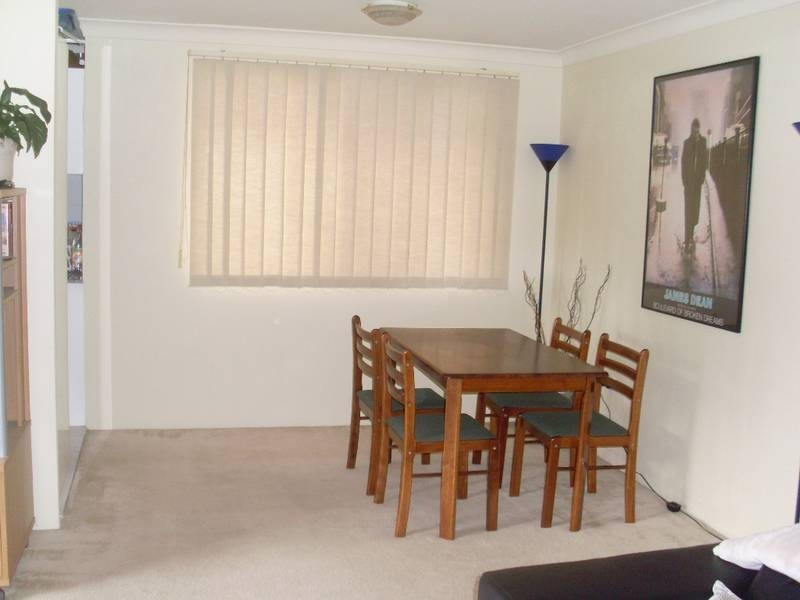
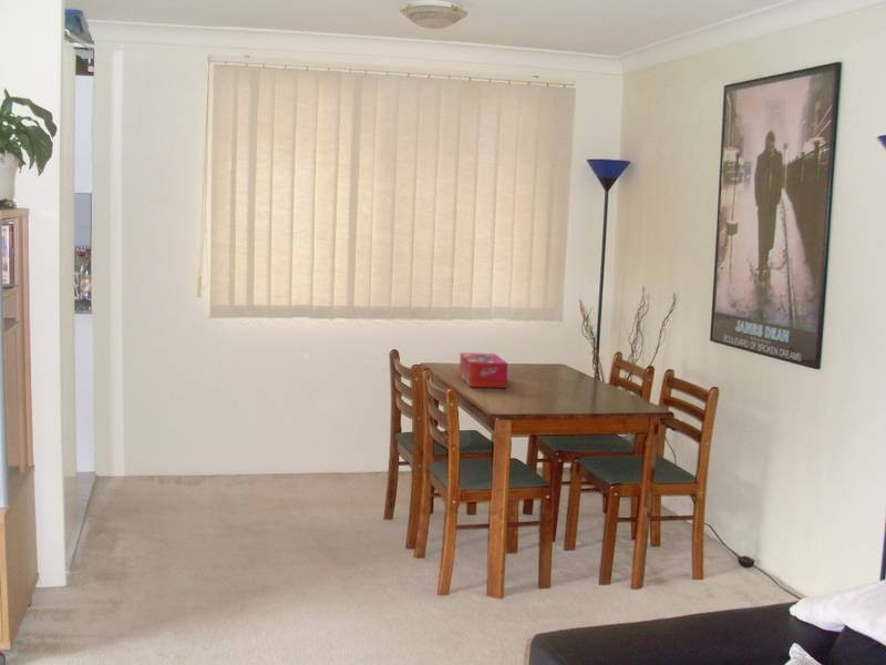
+ tissue box (482, 369)
